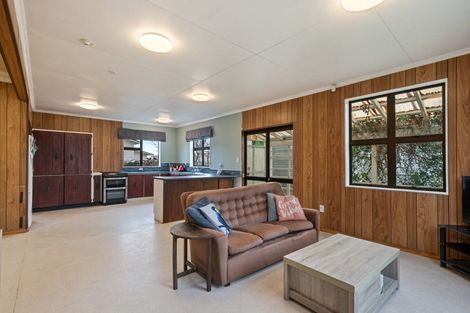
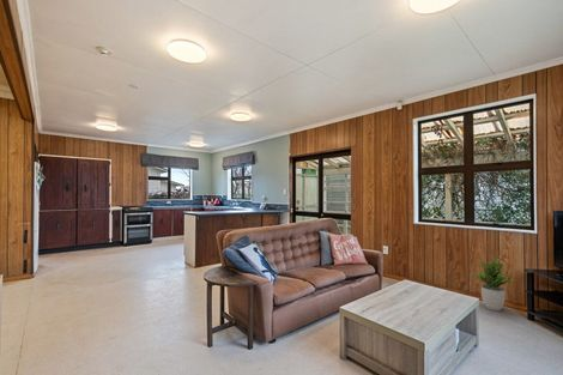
+ potted plant (491, 282)
